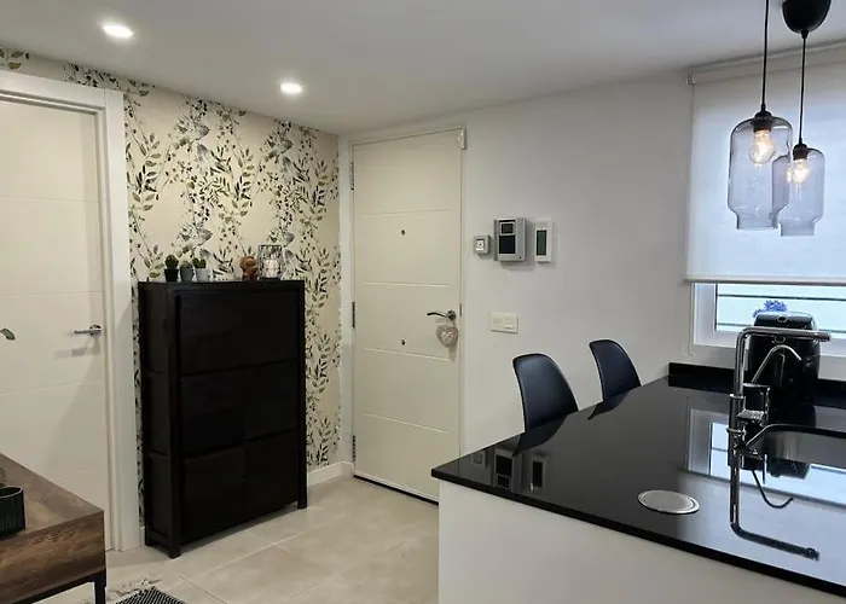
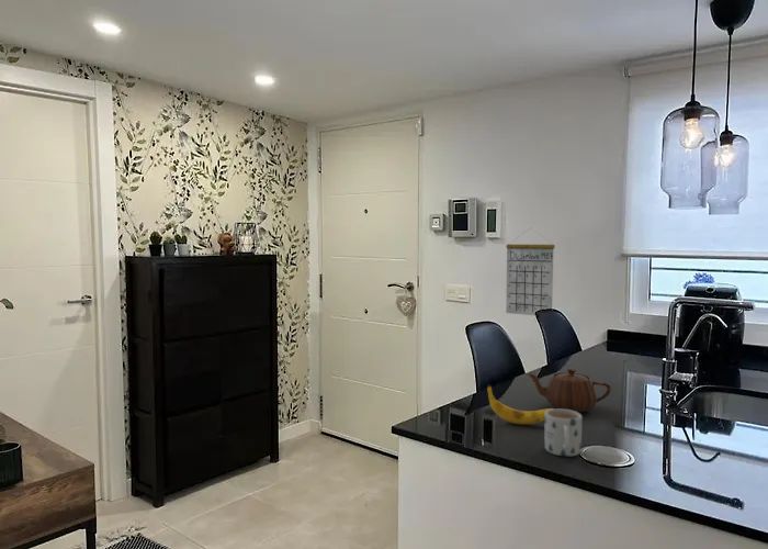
+ teapot (567, 388)
+ calendar (529, 271)
+ banana (520, 411)
+ mug (563, 434)
